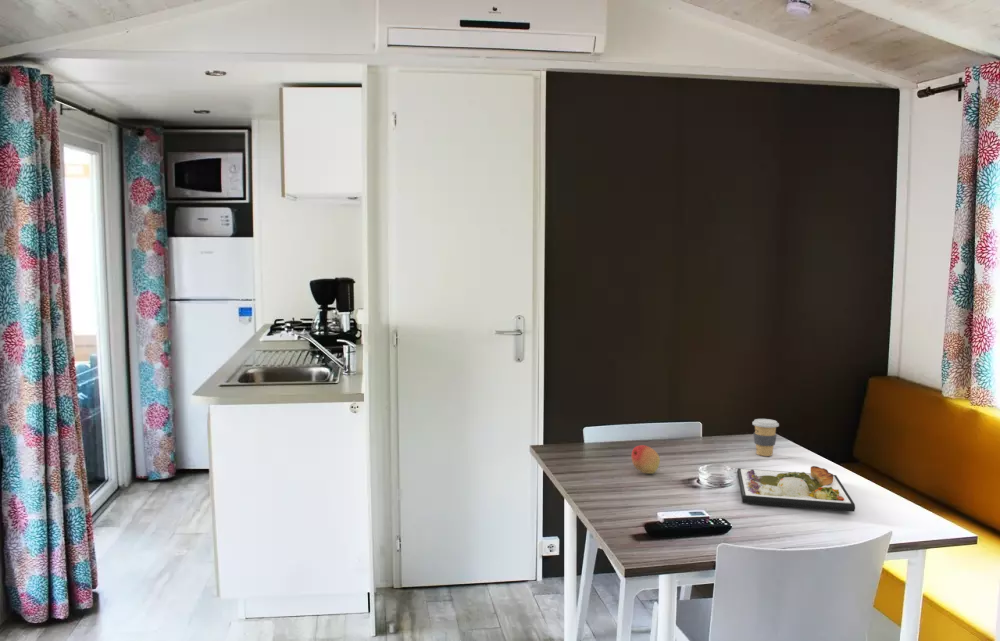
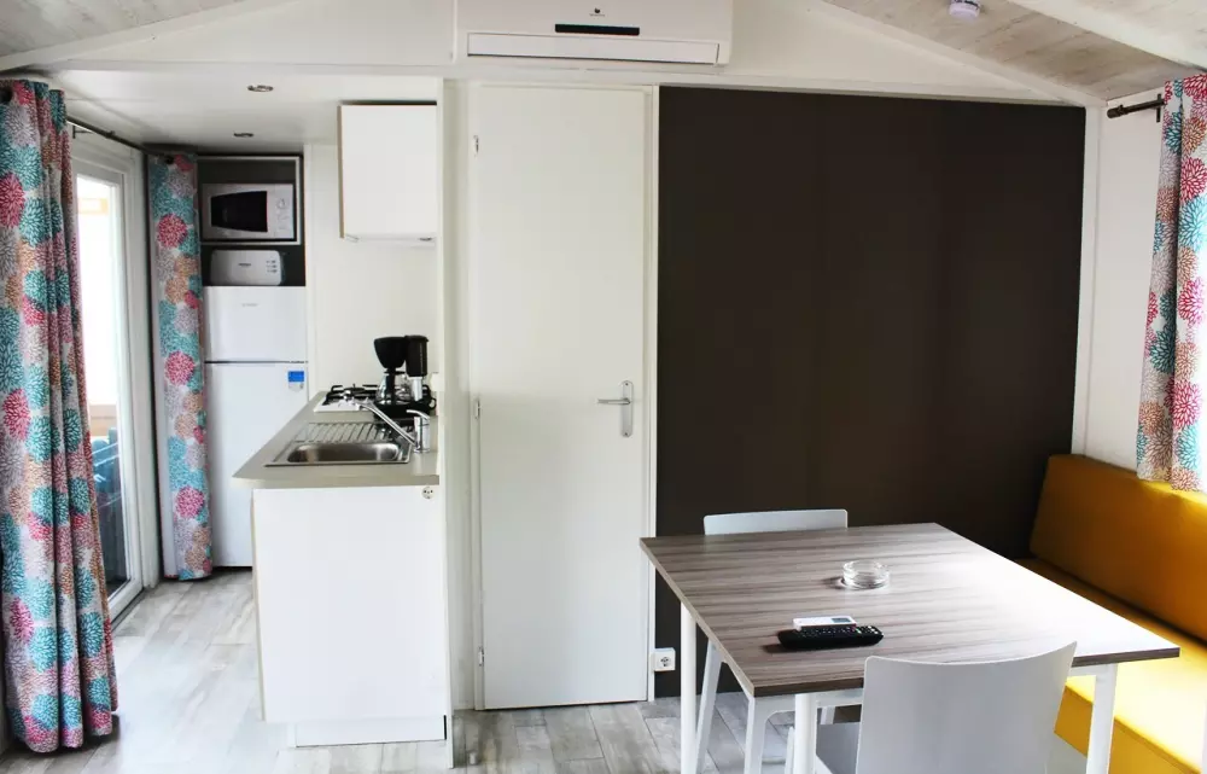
- coffee cup (765, 437)
- dinner plate (791, 483)
- fruit (644, 459)
